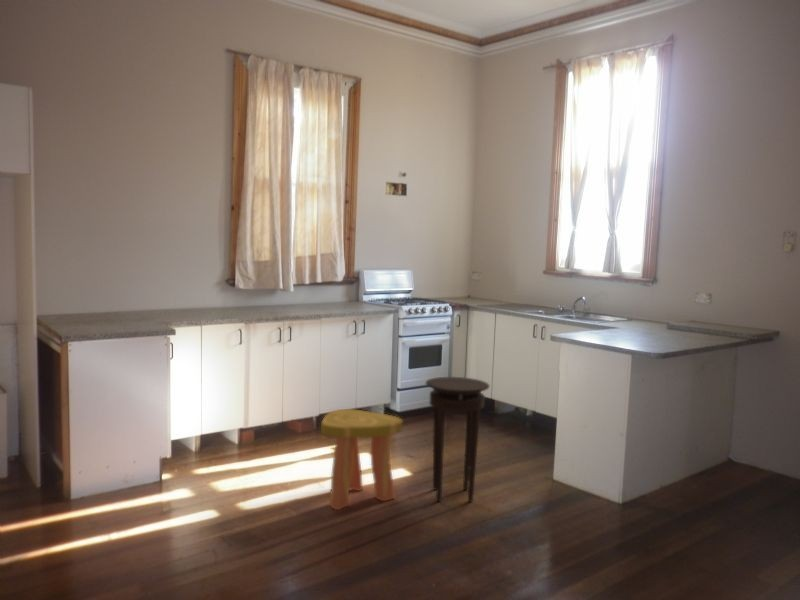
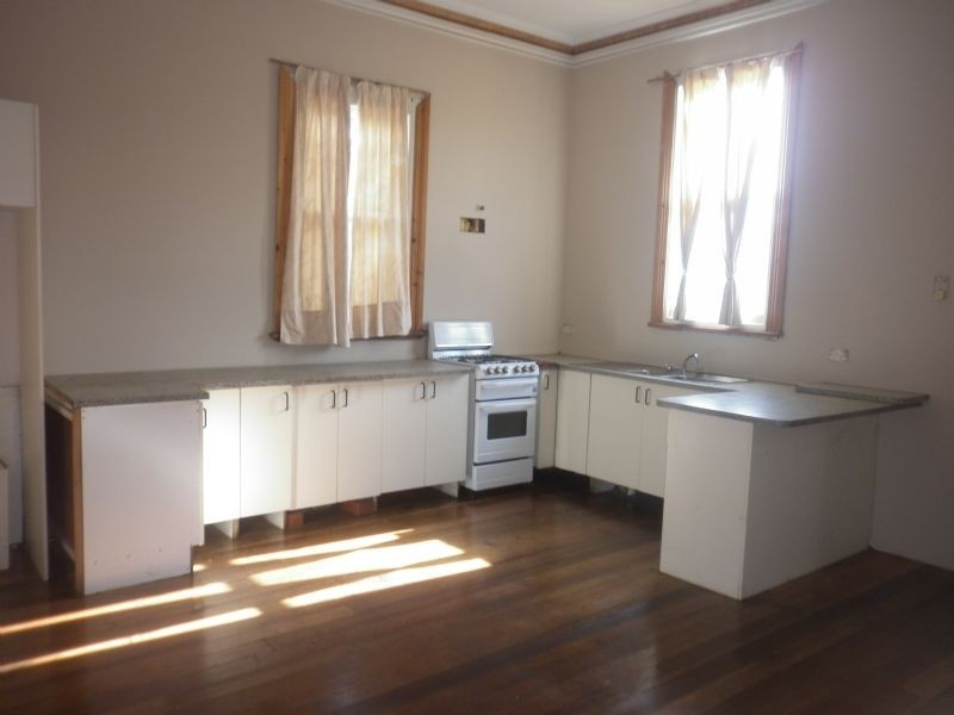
- stool (465, 439)
- stool (354, 458)
